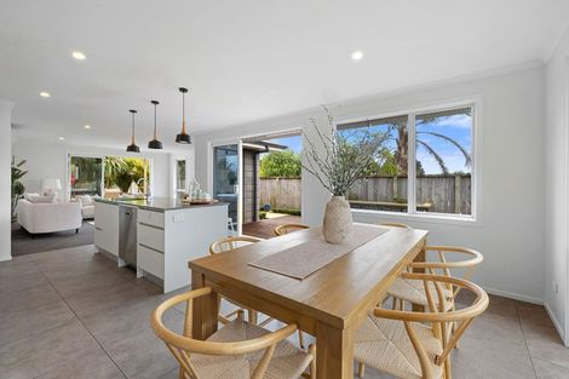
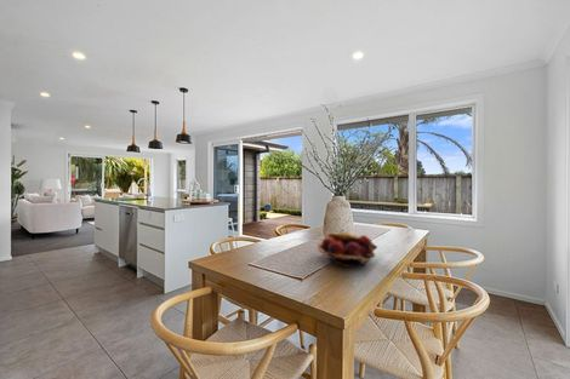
+ fruit basket (346, 246)
